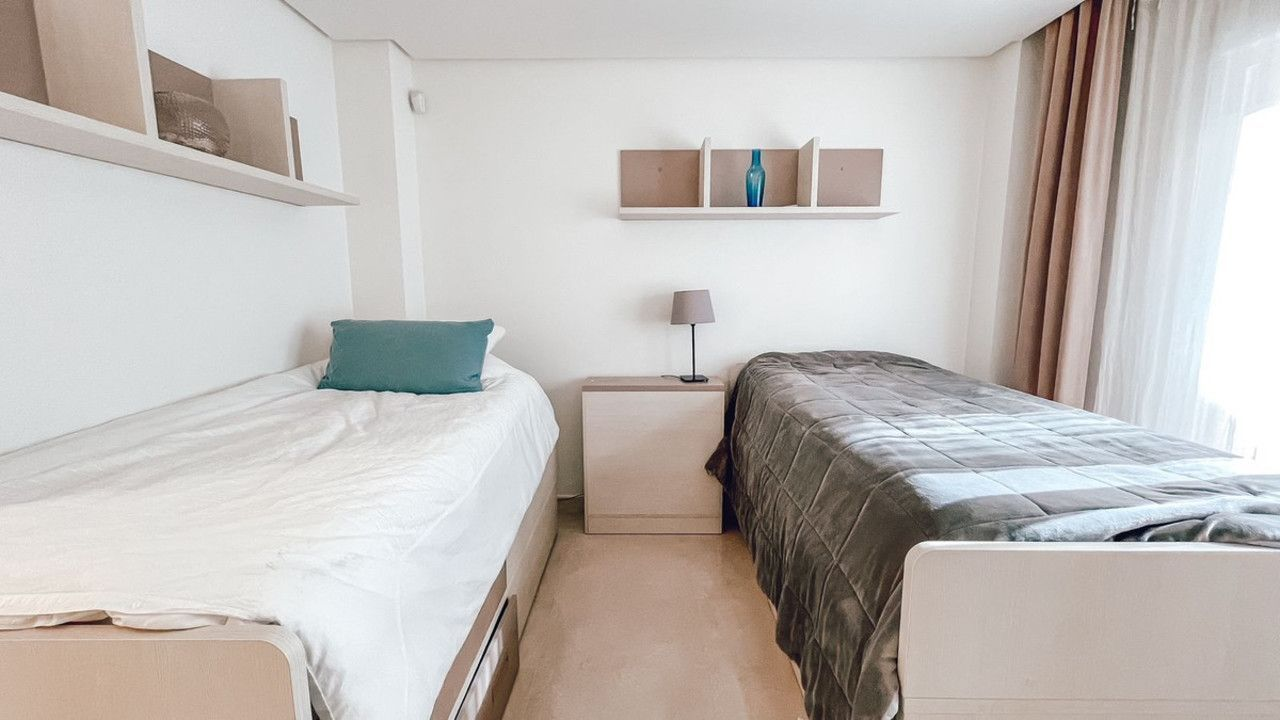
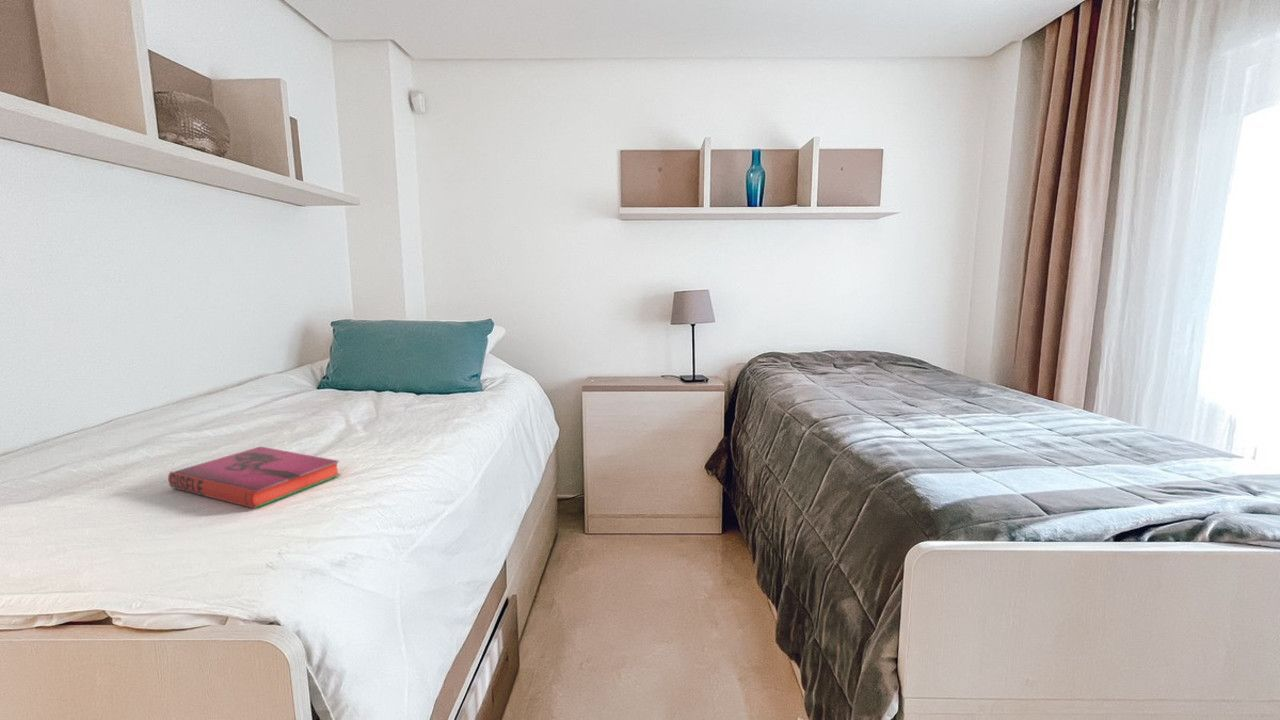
+ hardback book (256, 474)
